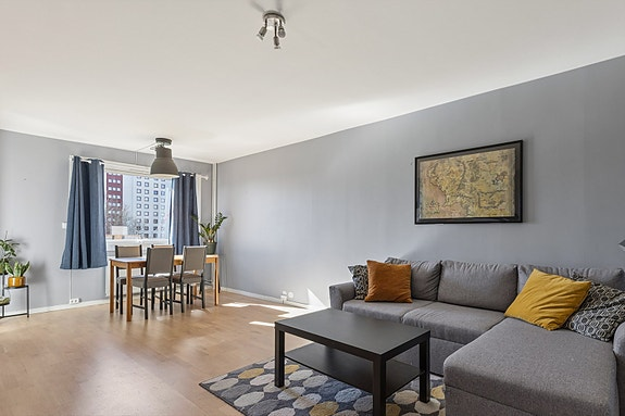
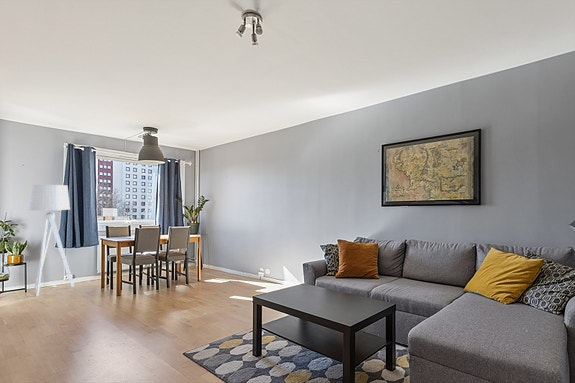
+ floor lamp (49, 237)
